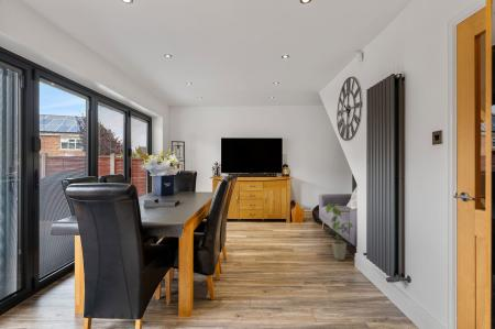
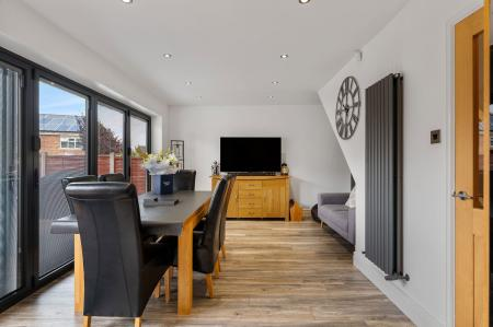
- house plant (338, 231)
